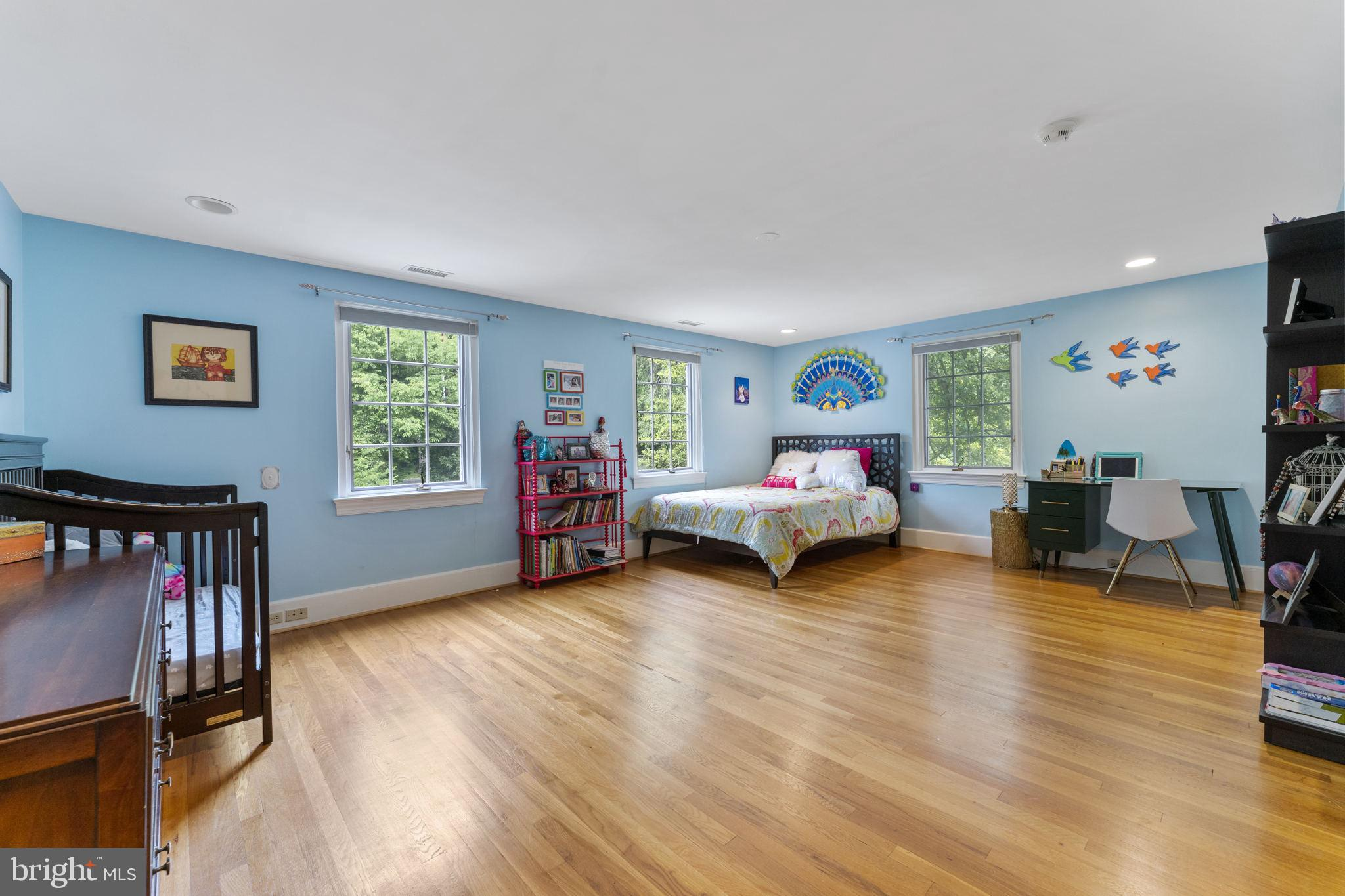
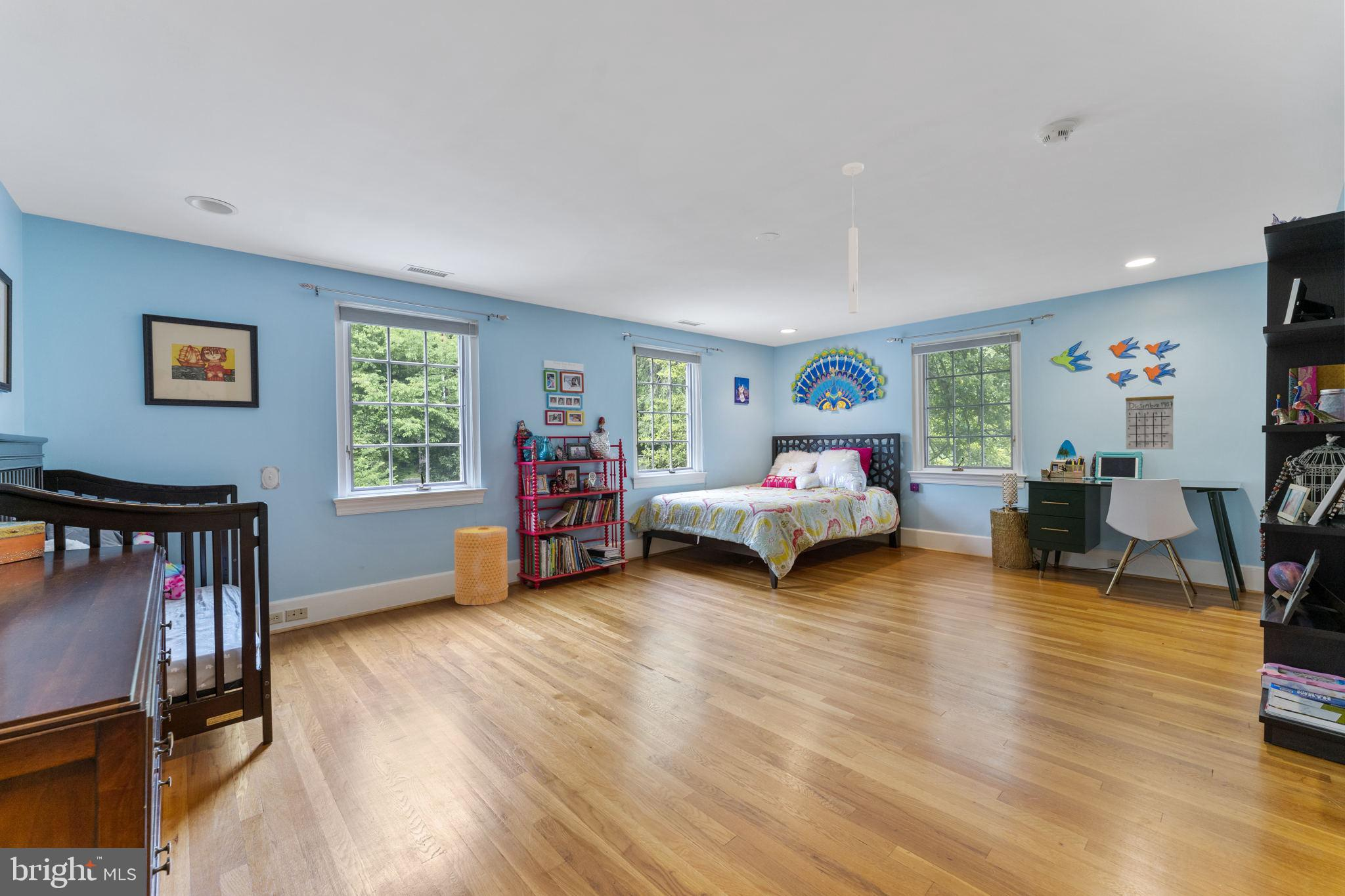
+ calendar (1149, 416)
+ ceiling light (852, 240)
+ basket (481, 564)
